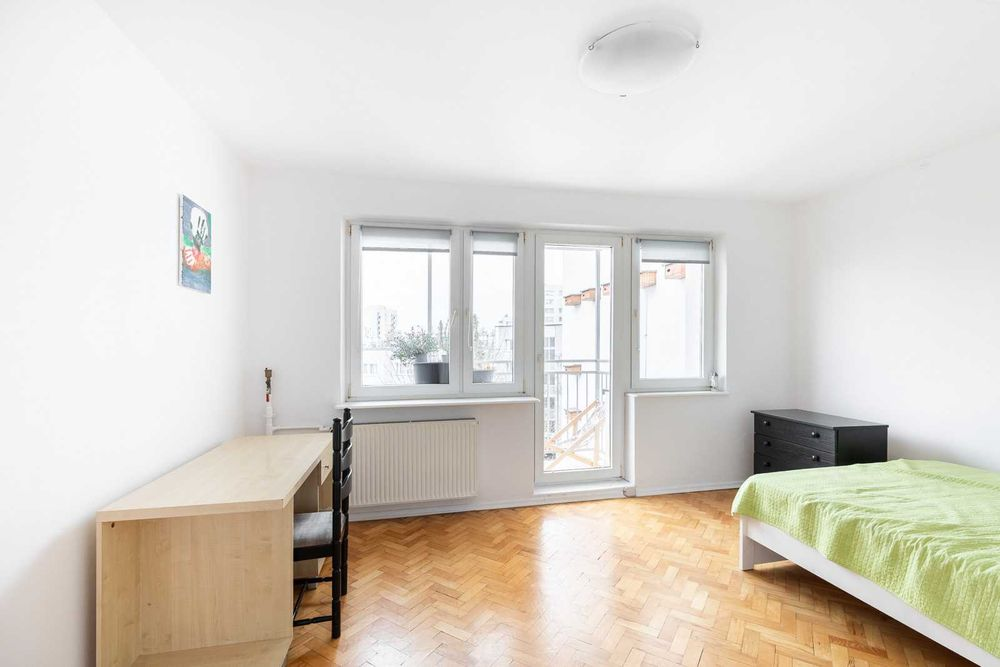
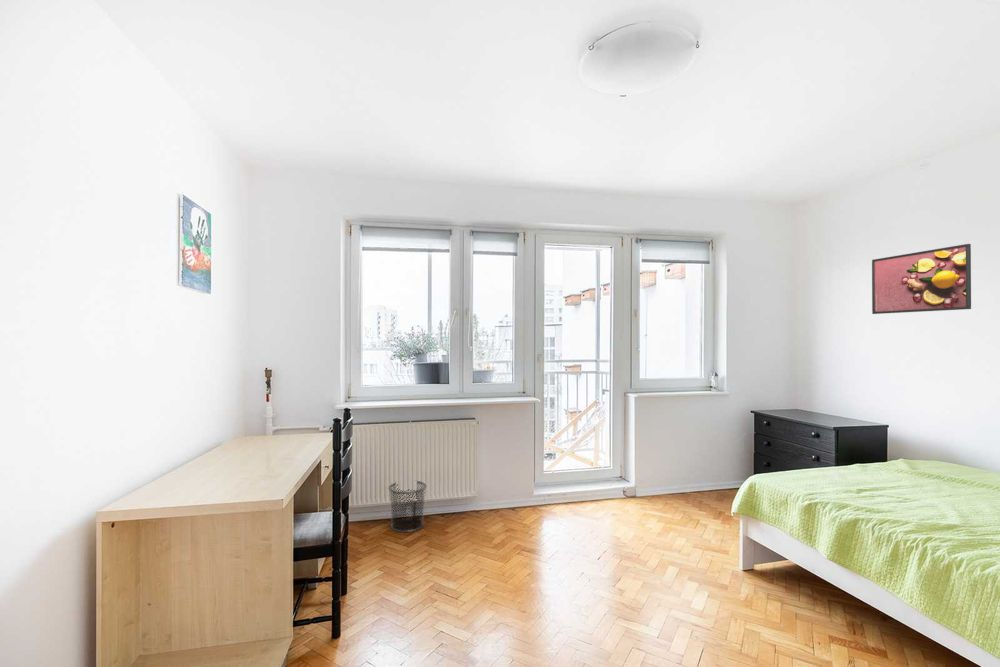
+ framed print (916, 282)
+ waste bin (407, 505)
